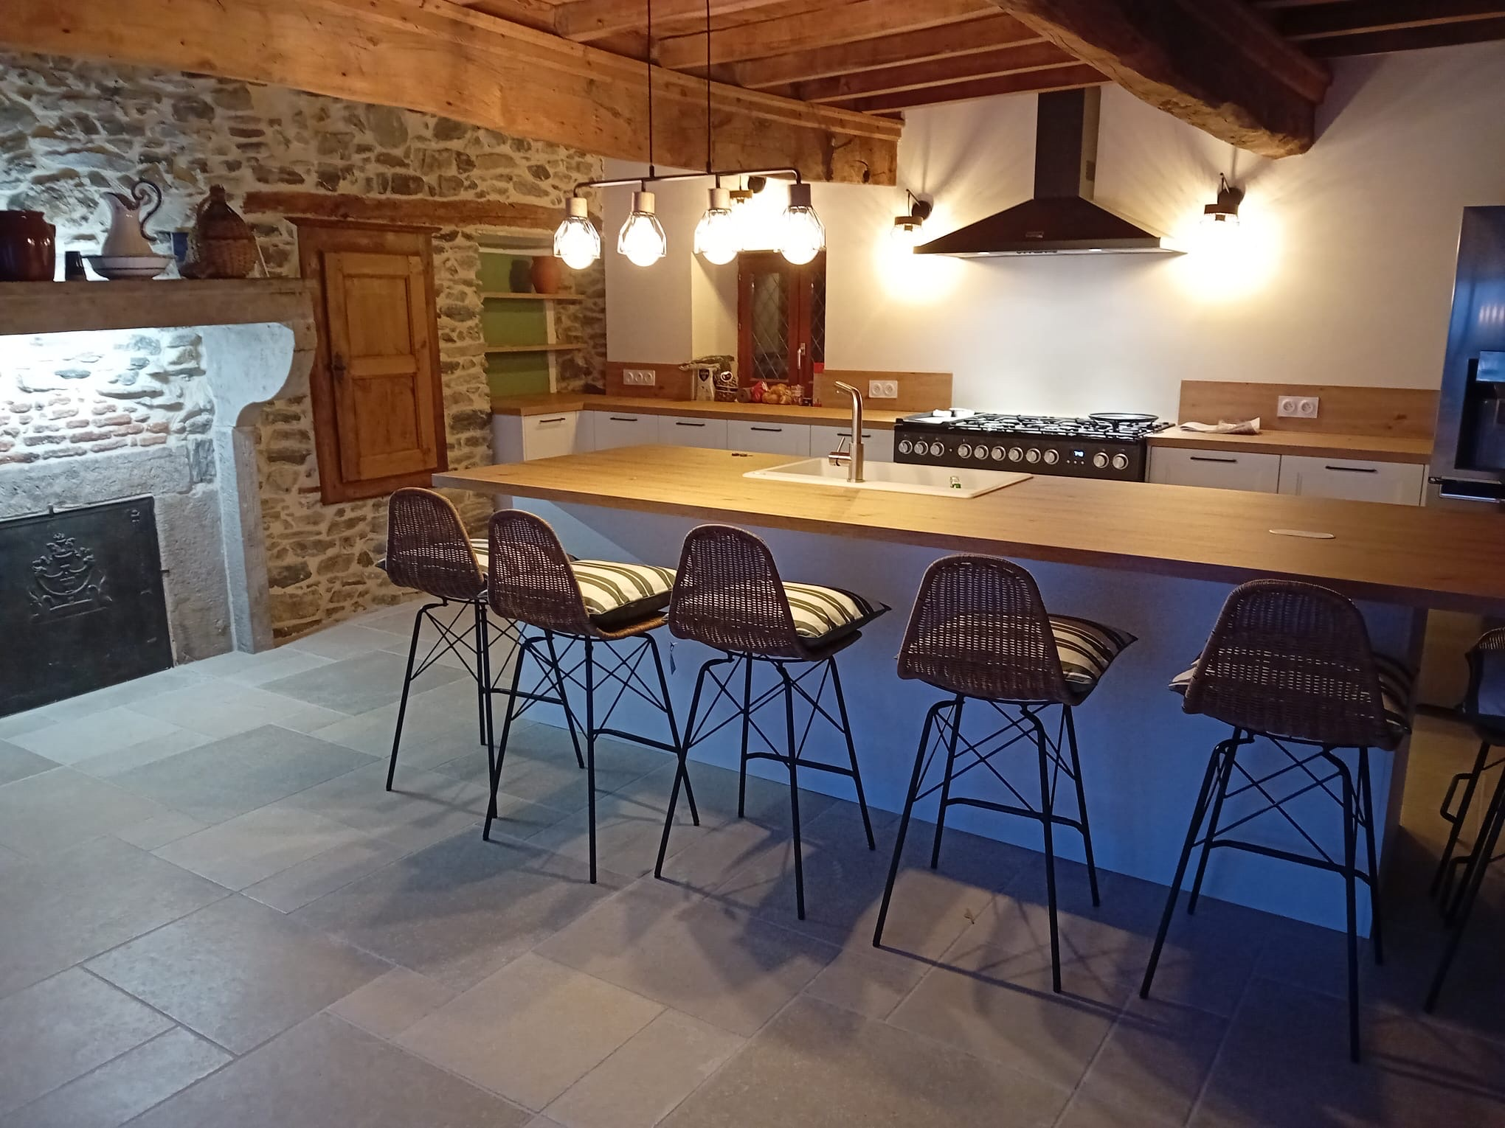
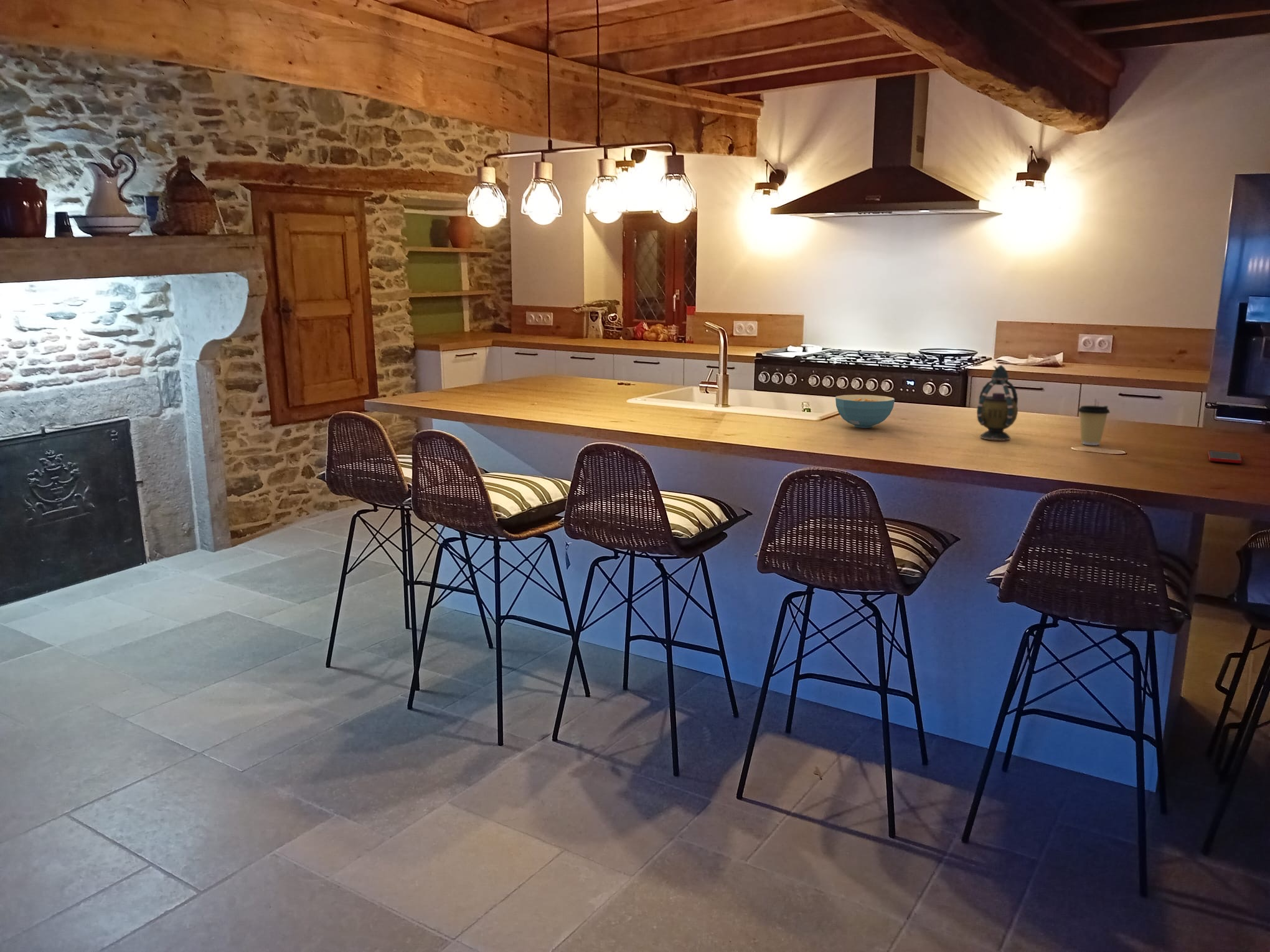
+ teapot (999, 400)
+ cereal bowl (863, 412)
+ coffee cup (1092, 424)
+ cell phone (1224, 457)
